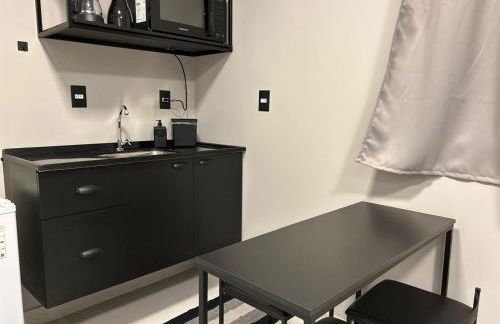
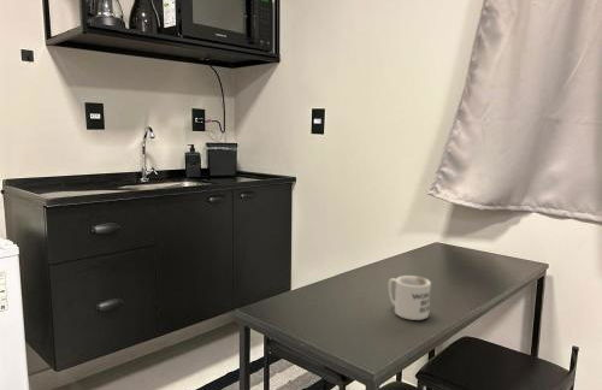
+ mug (407, 295)
